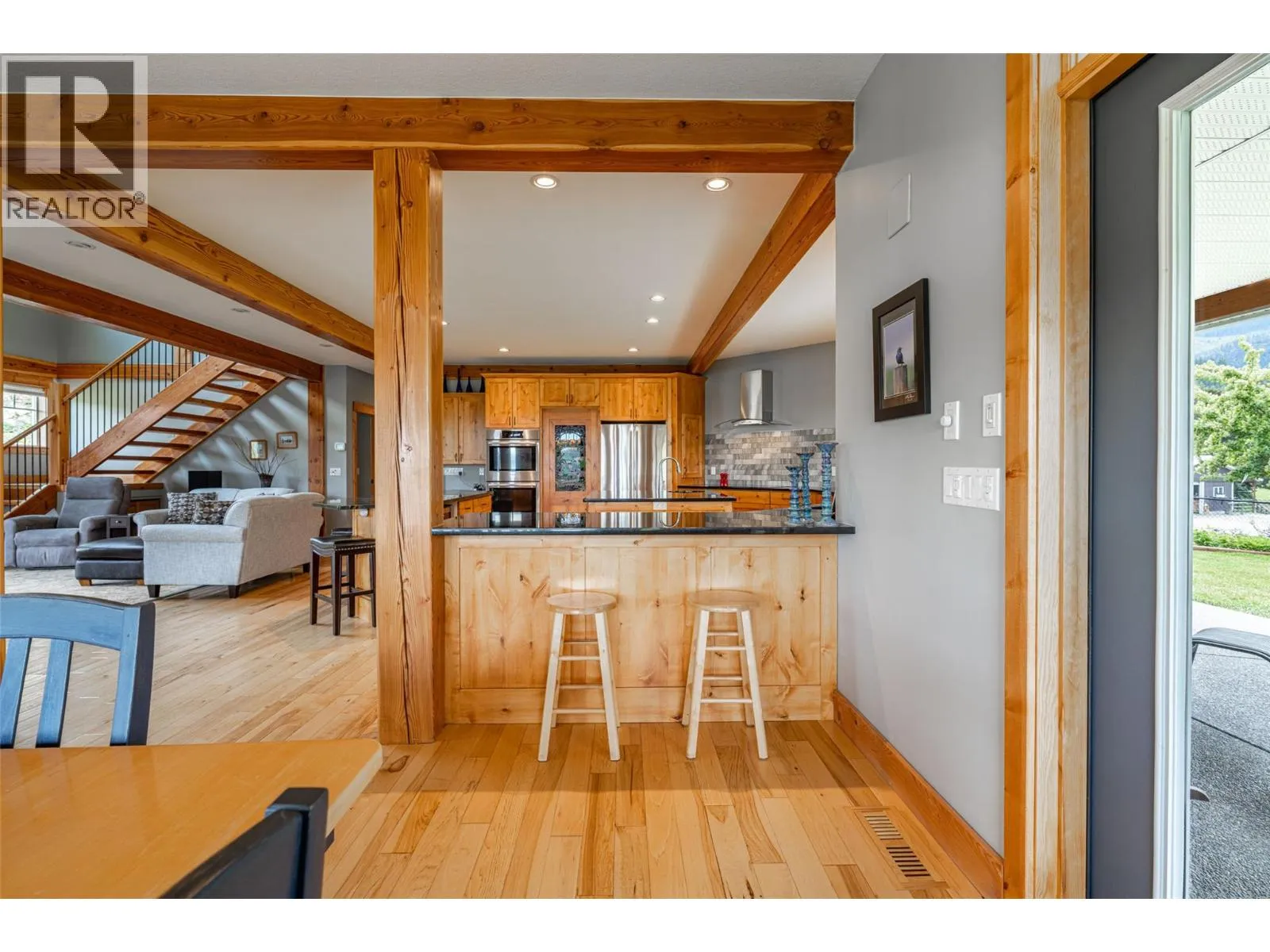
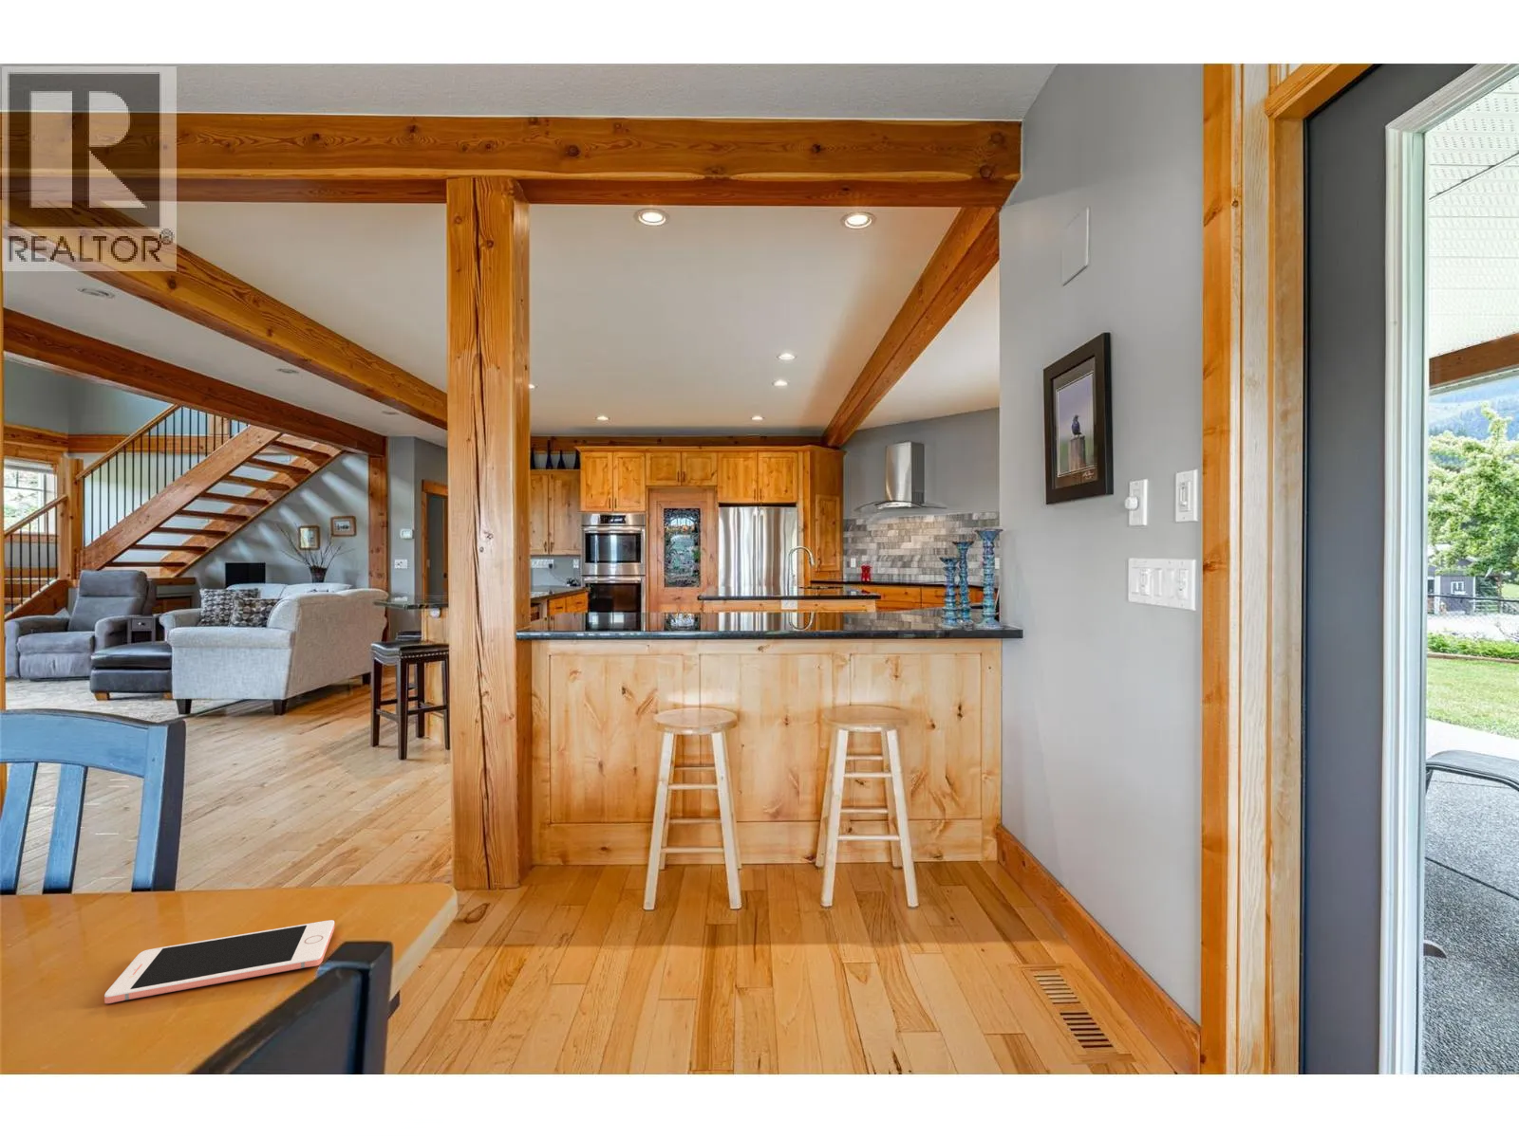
+ cell phone (230, 957)
